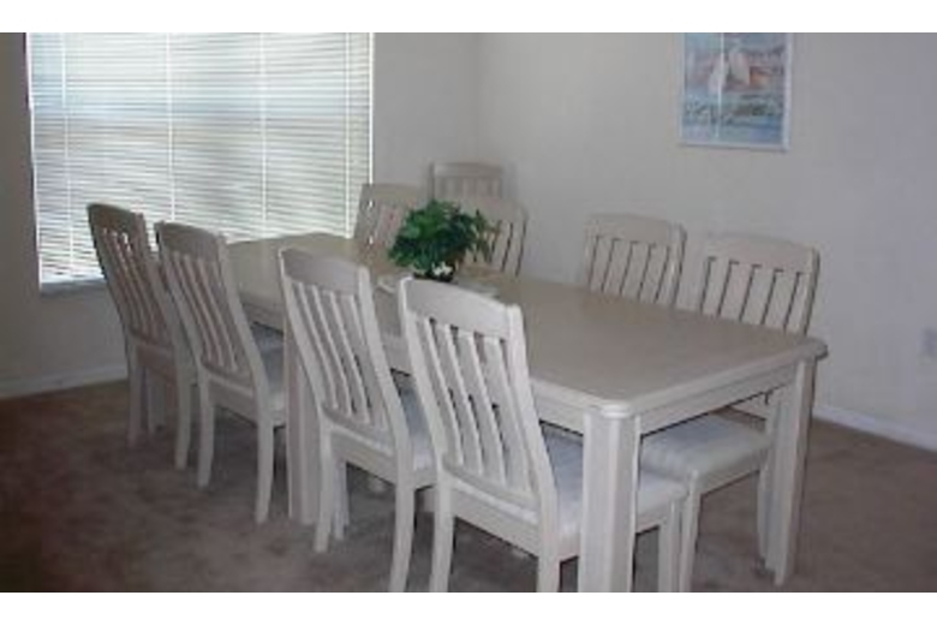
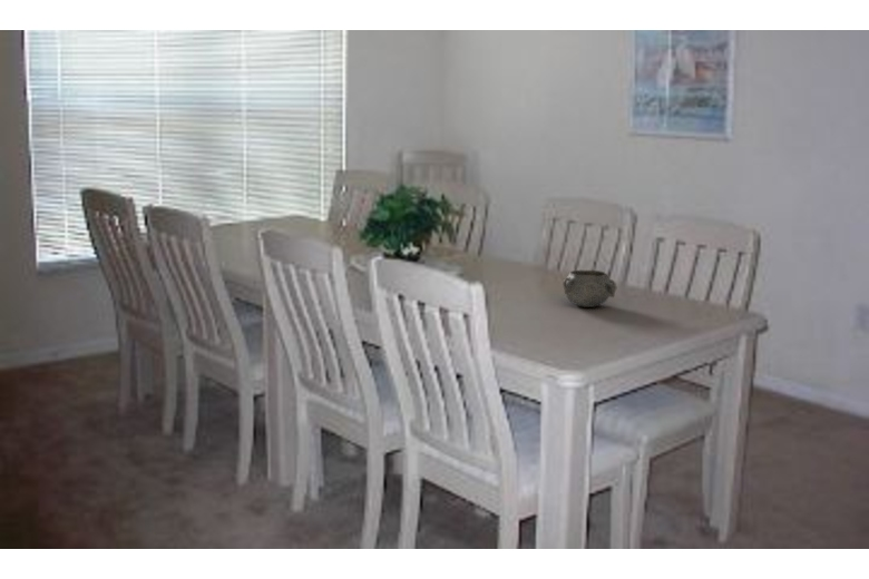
+ decorative bowl (587, 290)
